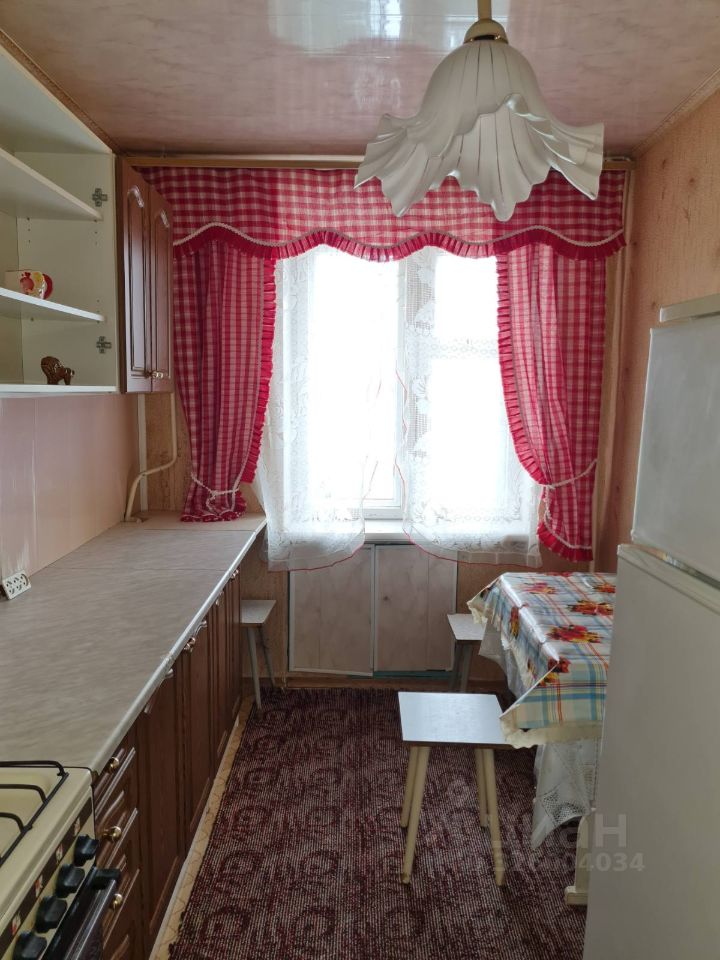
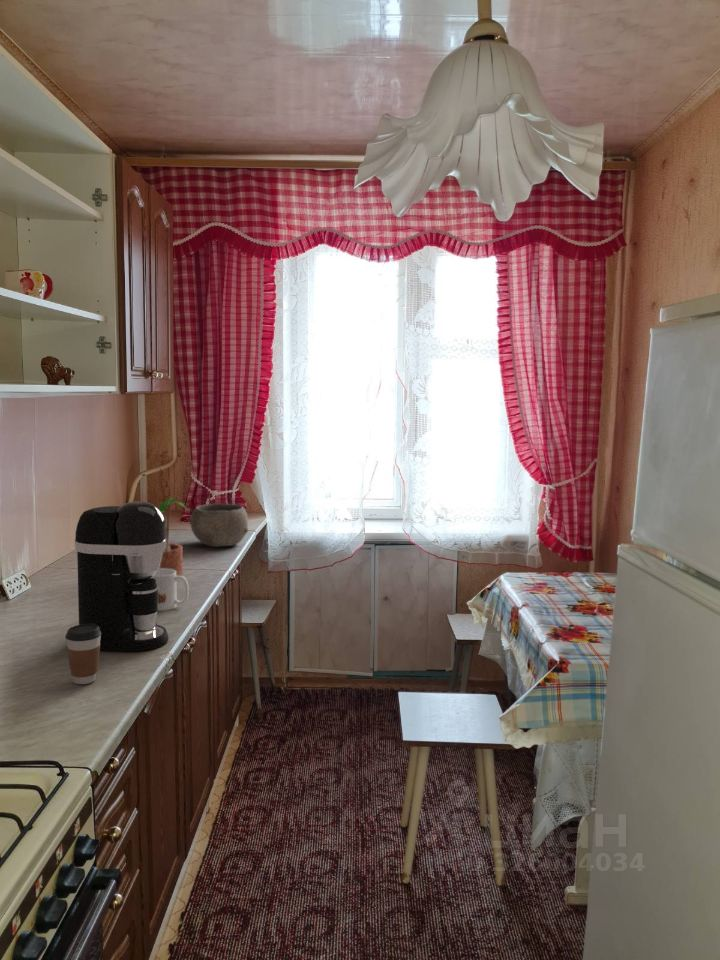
+ potted plant (167, 536)
+ mug (167, 589)
+ bowl (219, 525)
+ coffee cup (83, 654)
+ coffee maker (121, 572)
